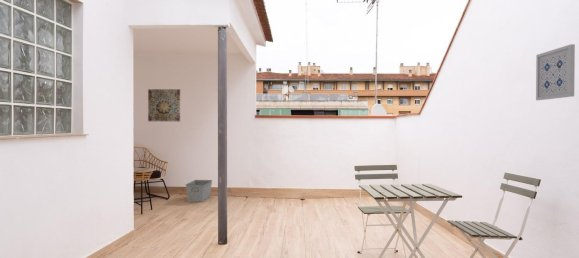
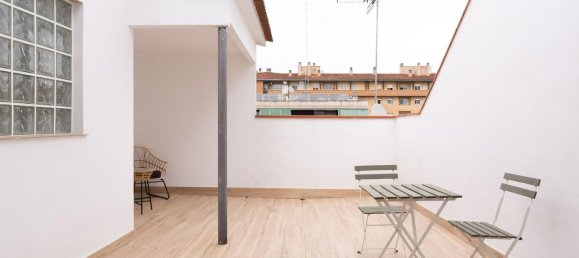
- wall art (554, 74)
- wall art (164, 105)
- storage bin (199, 190)
